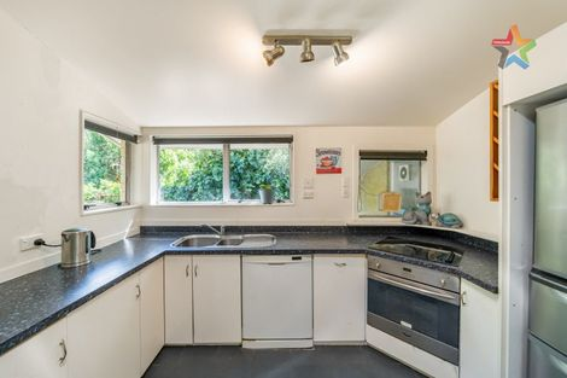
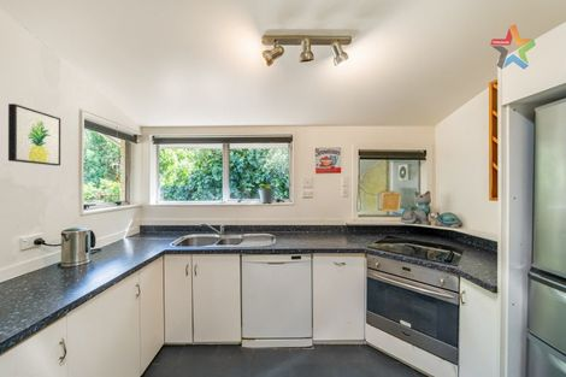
+ wall art (36, 137)
